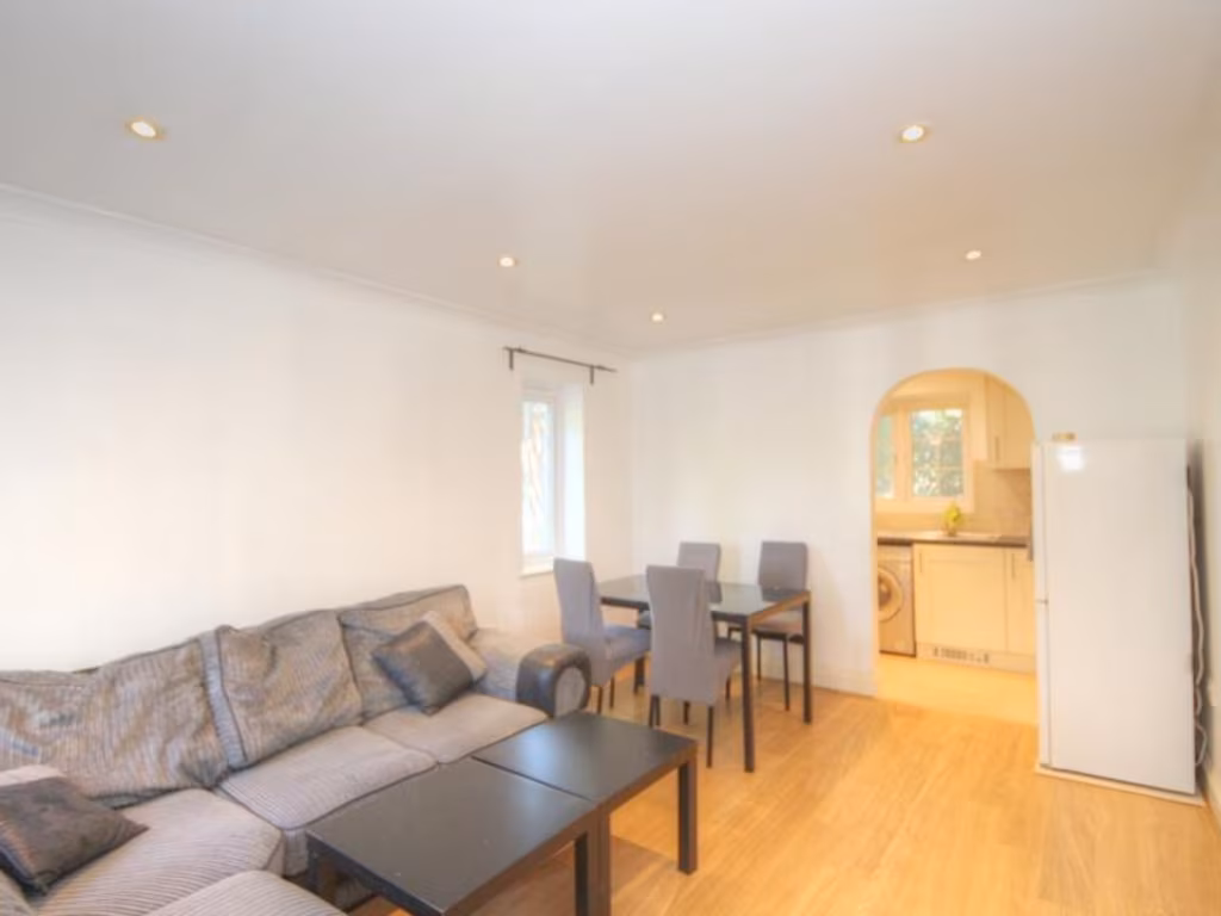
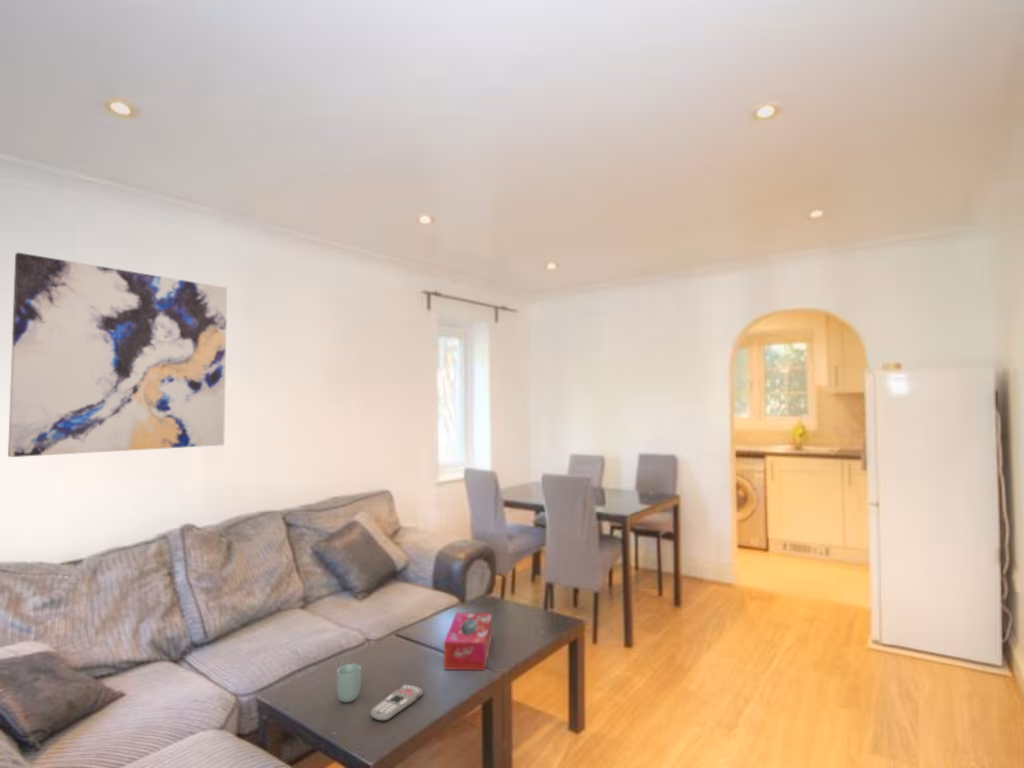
+ tissue box (469, 639)
+ cup (348, 684)
+ remote control (396, 702)
+ wall art (132, 360)
